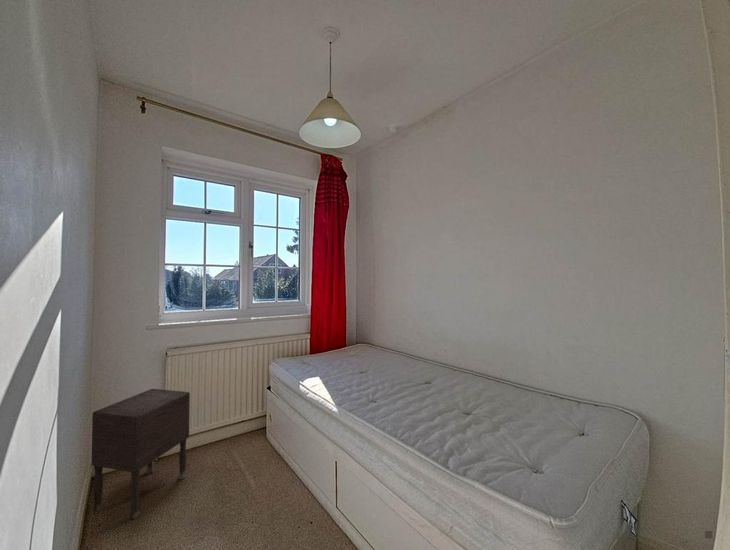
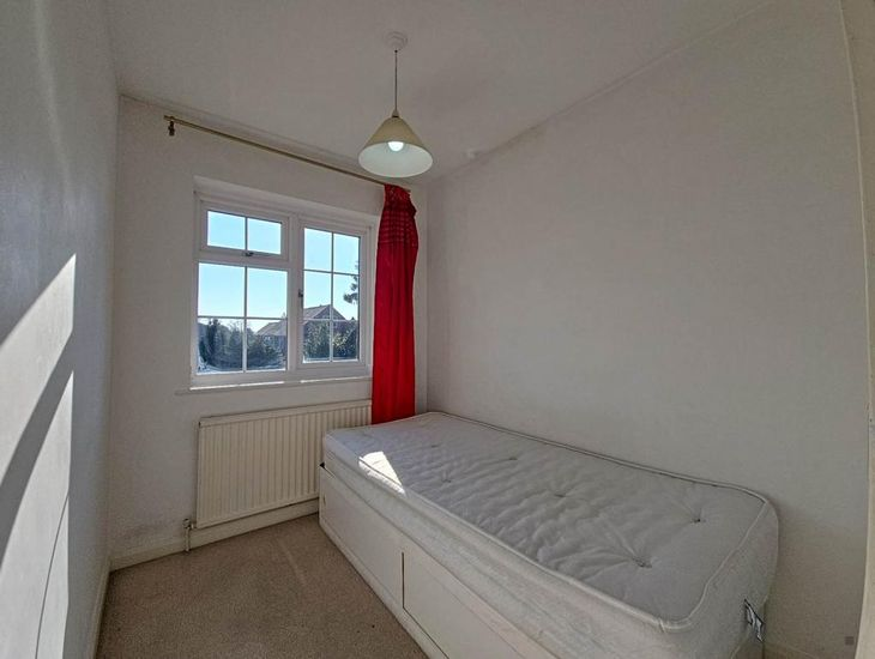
- nightstand (143, 446)
